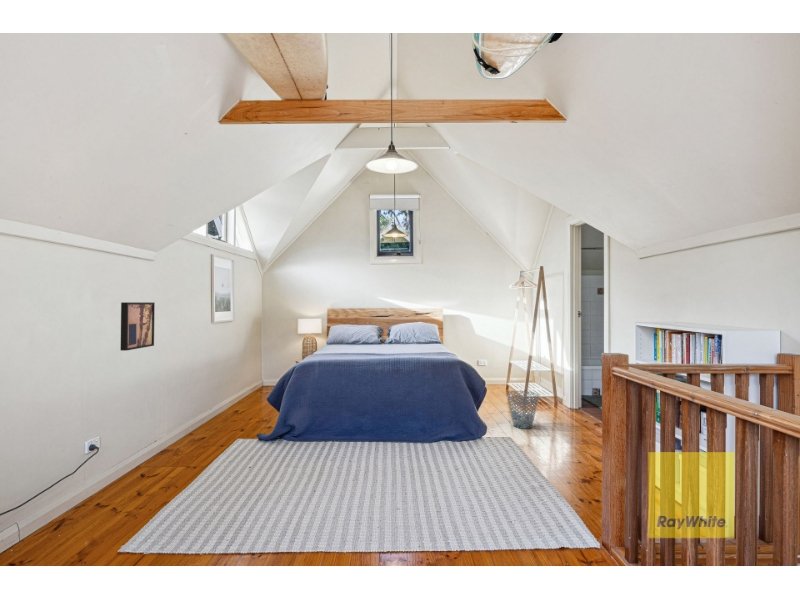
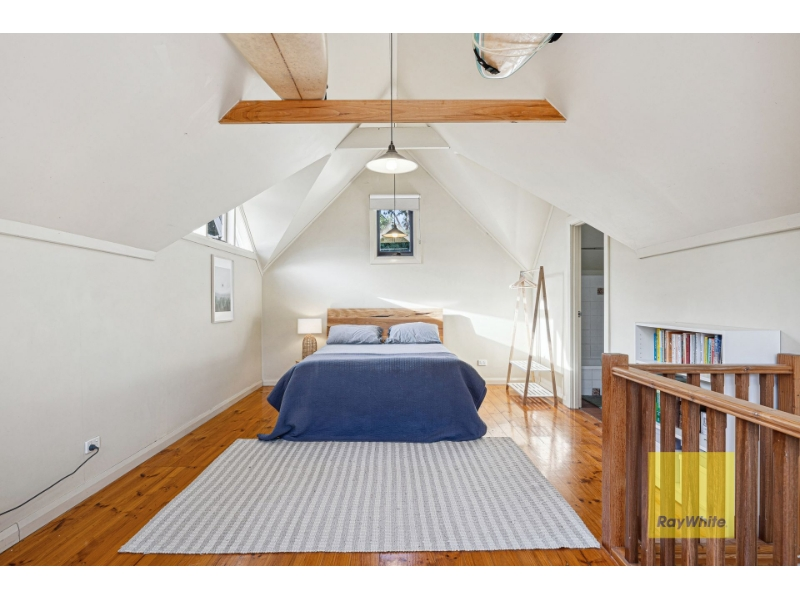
- waste basket (522, 410)
- wall art (138, 325)
